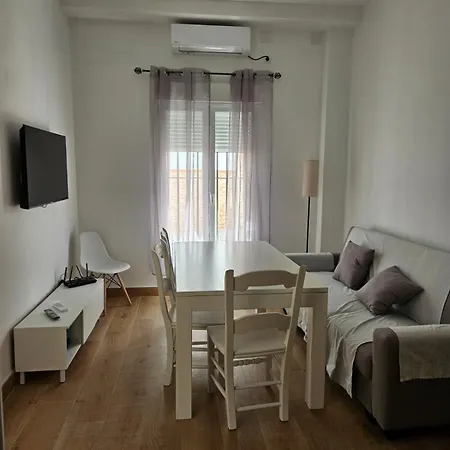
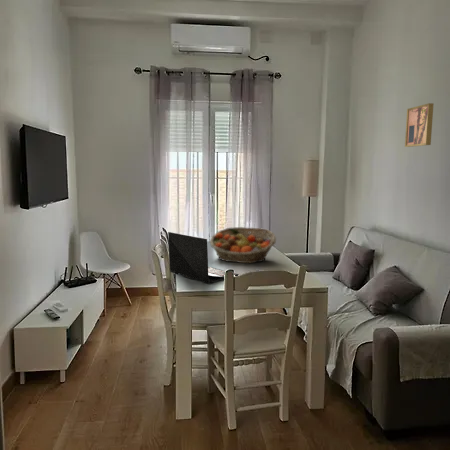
+ wall art (418, 126)
+ laptop (203, 254)
+ fruit basket (242, 244)
